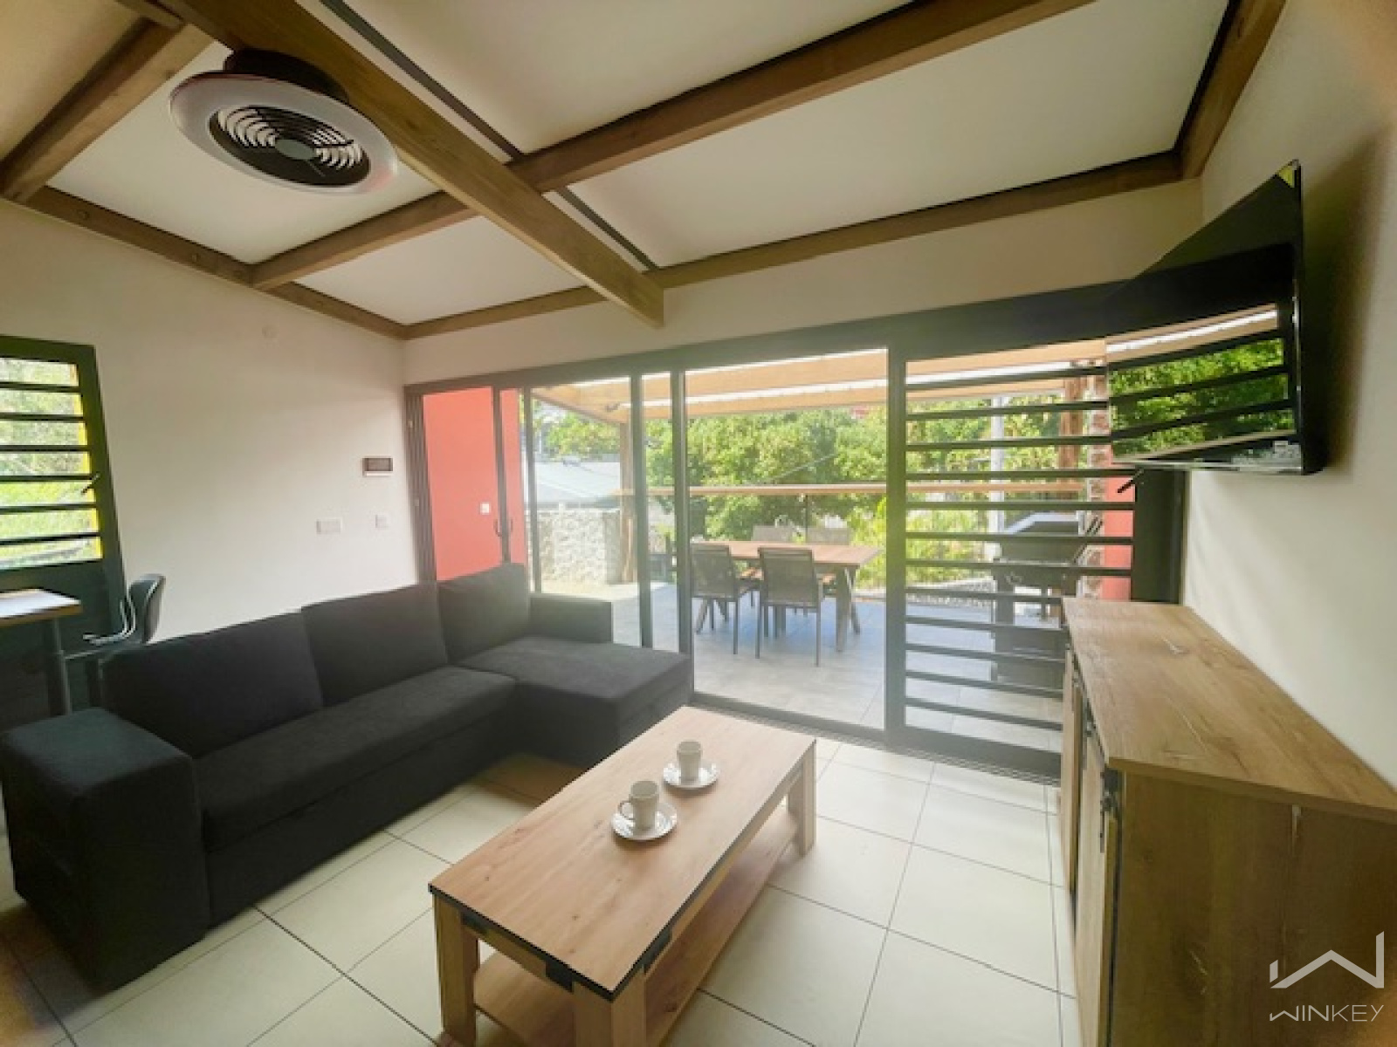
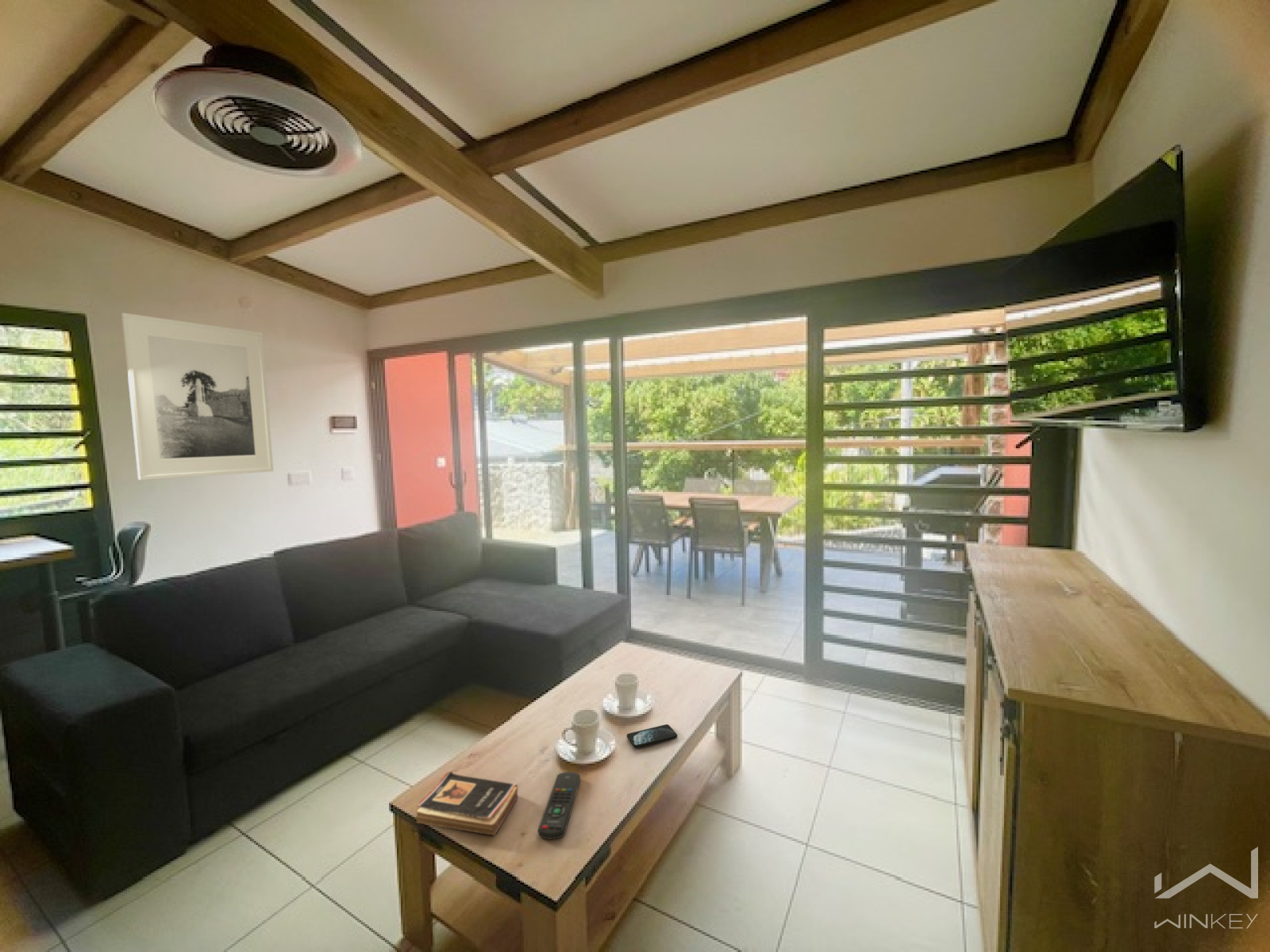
+ book (468, 800)
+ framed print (205, 400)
+ remote control (560, 802)
+ smartphone (652, 735)
